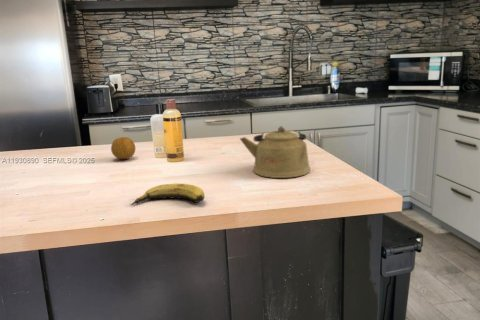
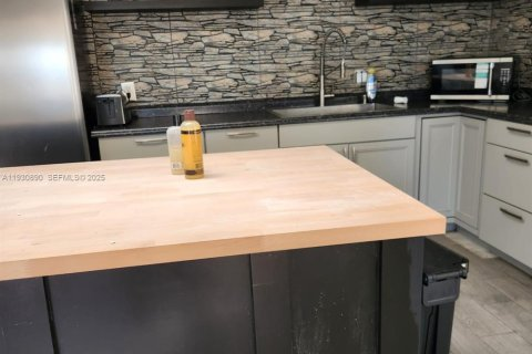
- banana (169, 193)
- kettle (275, 148)
- fruit (123, 148)
